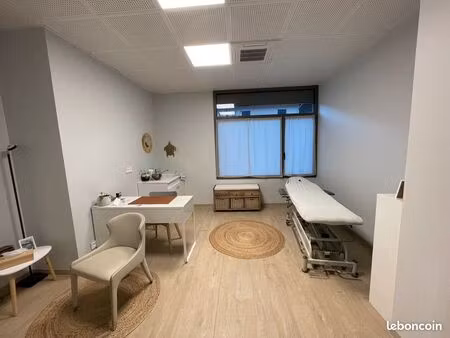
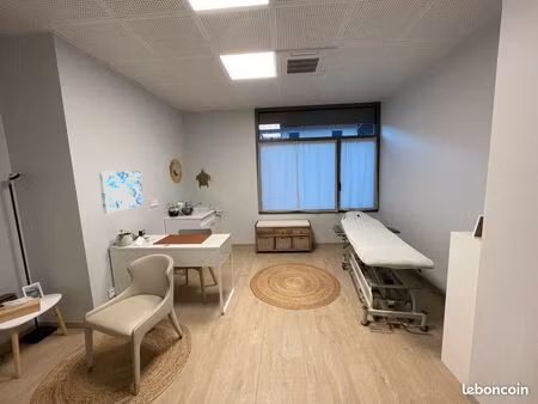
+ wall art (123, 190)
